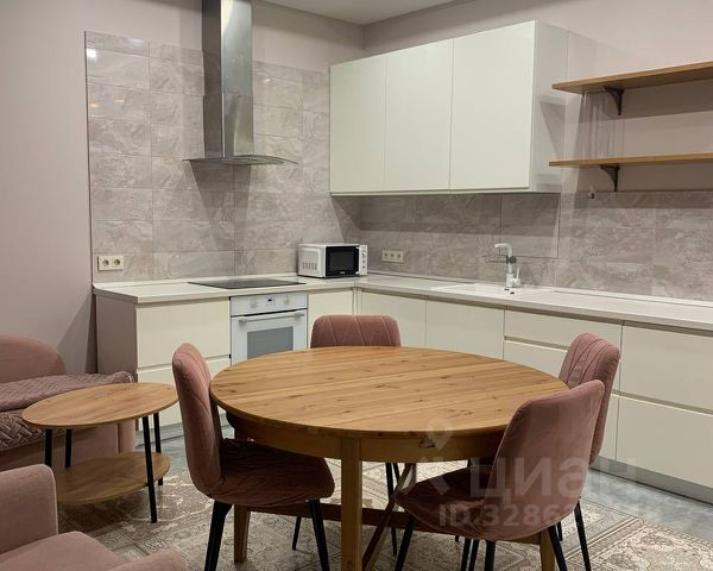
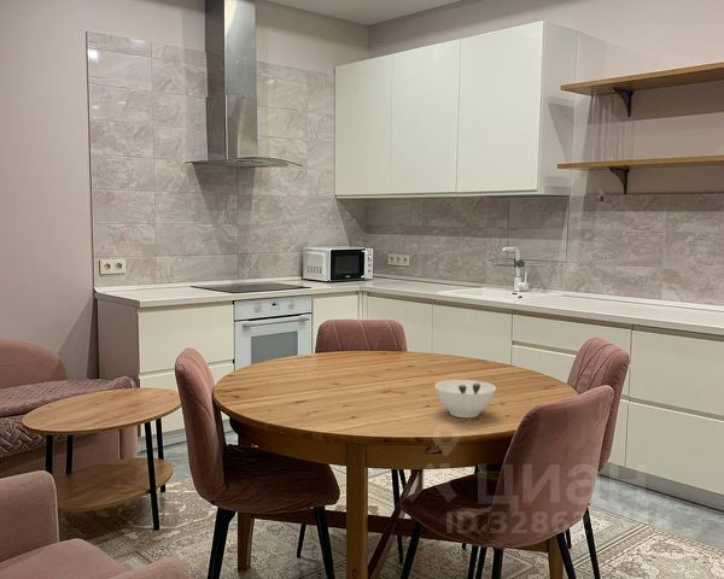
+ bowl (465, 394)
